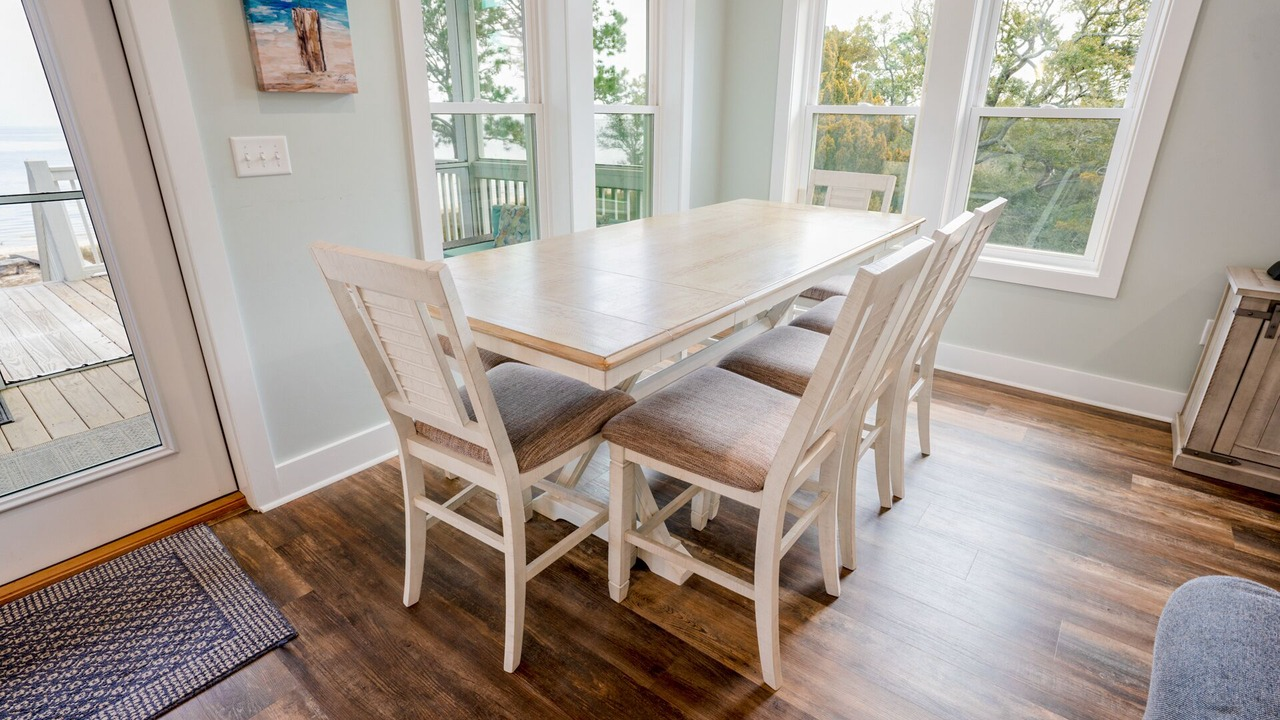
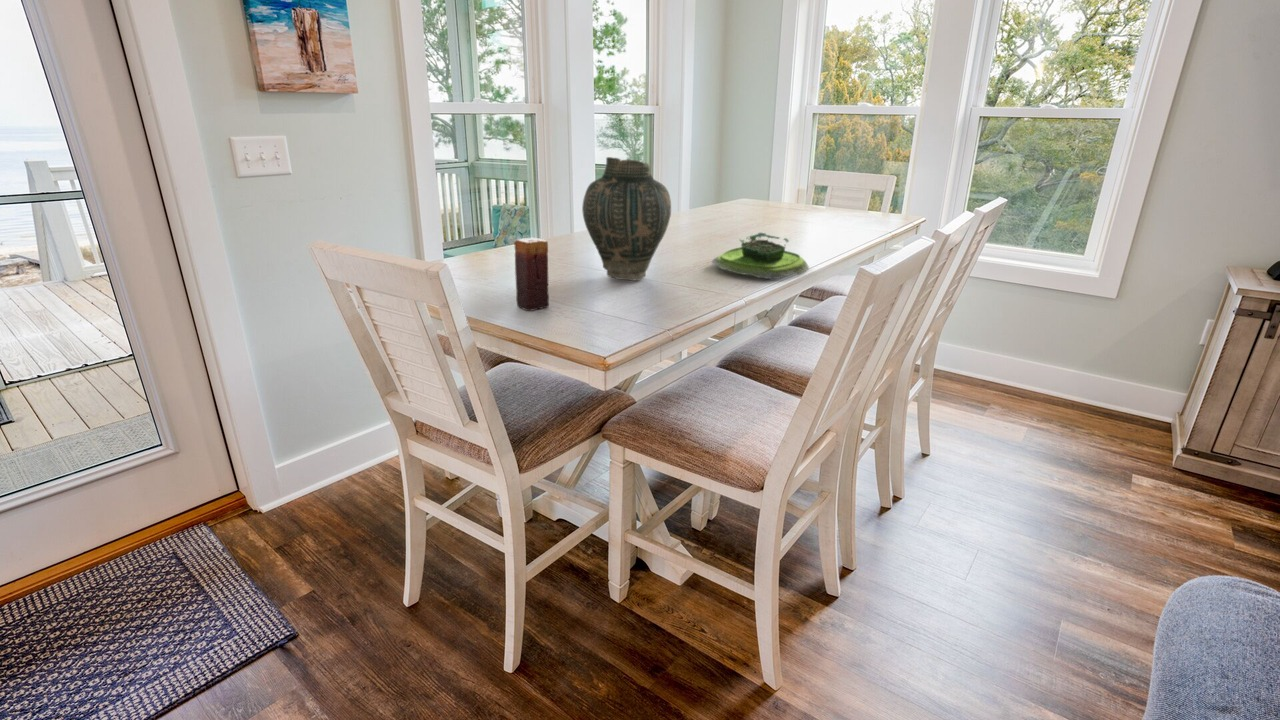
+ candle (531, 273)
+ plant pot (760, 252)
+ vase (626, 219)
